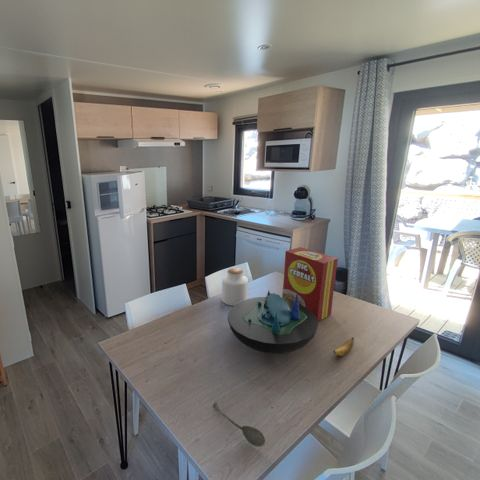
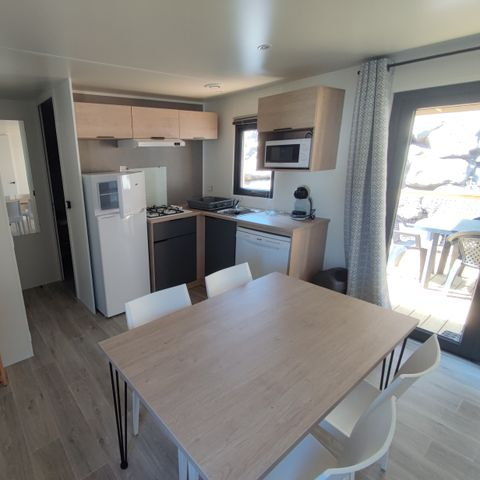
- soupspoon (234, 422)
- jar (235, 285)
- cereal box (308, 282)
- decorative bowl (272, 317)
- banana (343, 347)
